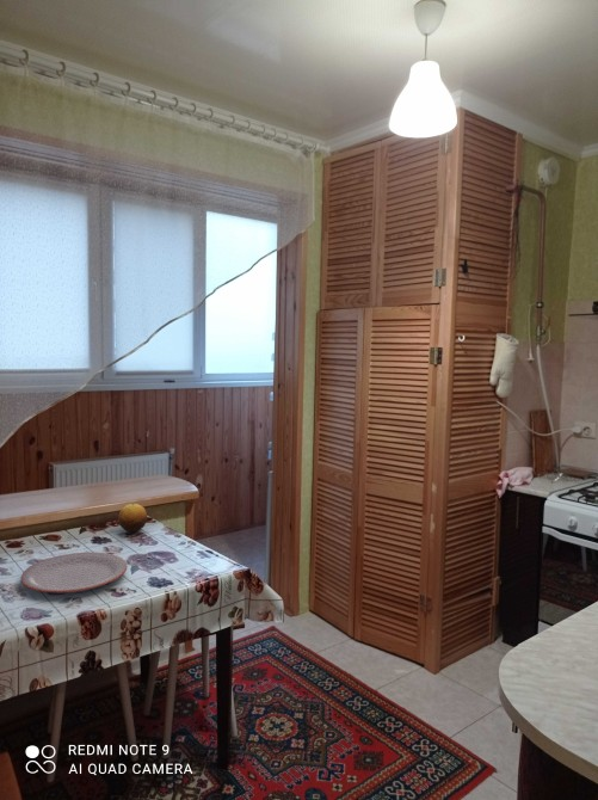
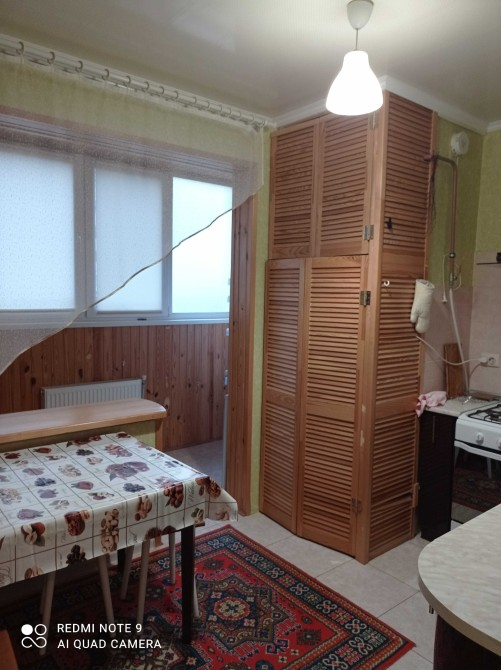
- plate (75, 573)
- fruit (132, 517)
